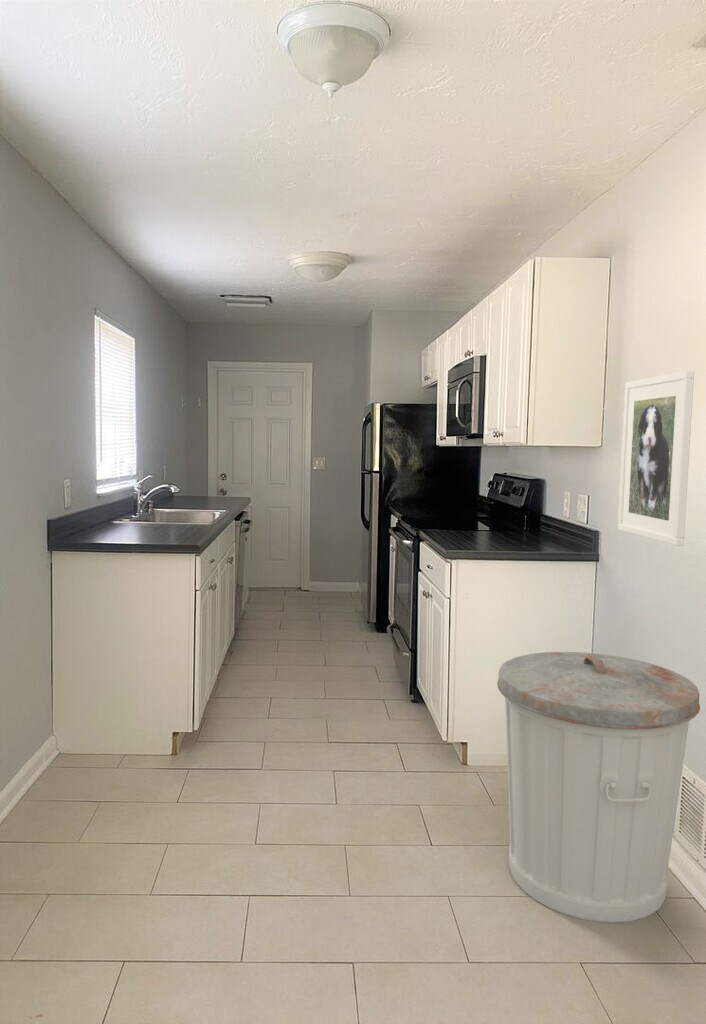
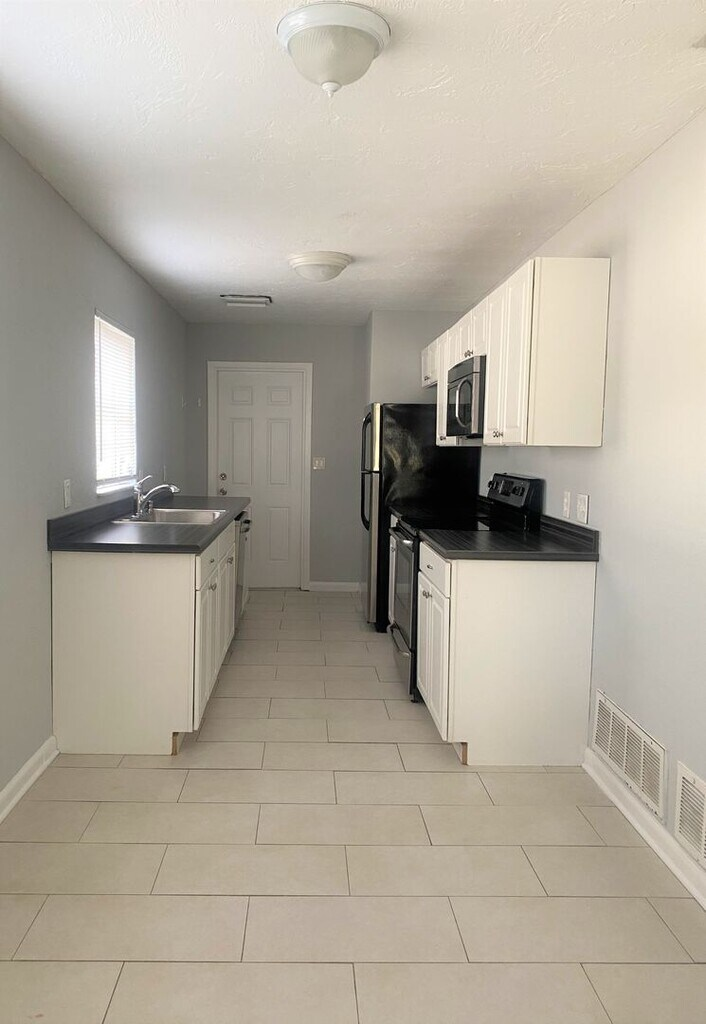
- trash can (590, 767)
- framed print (652, 457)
